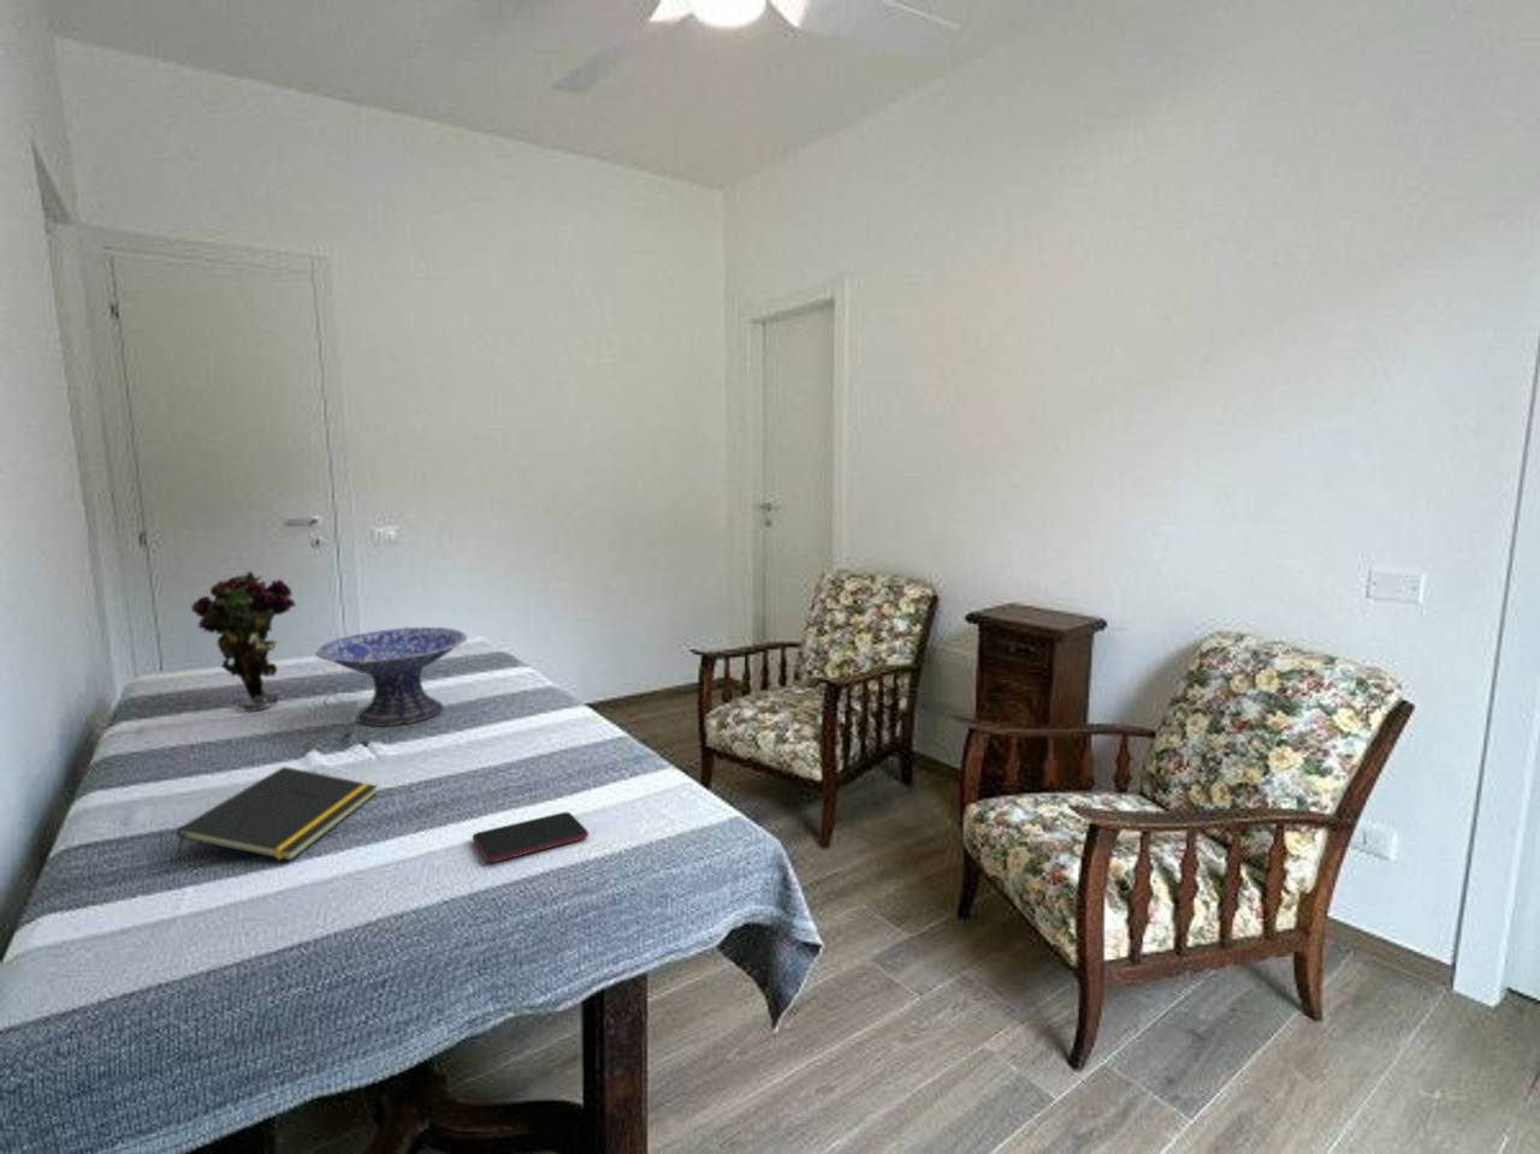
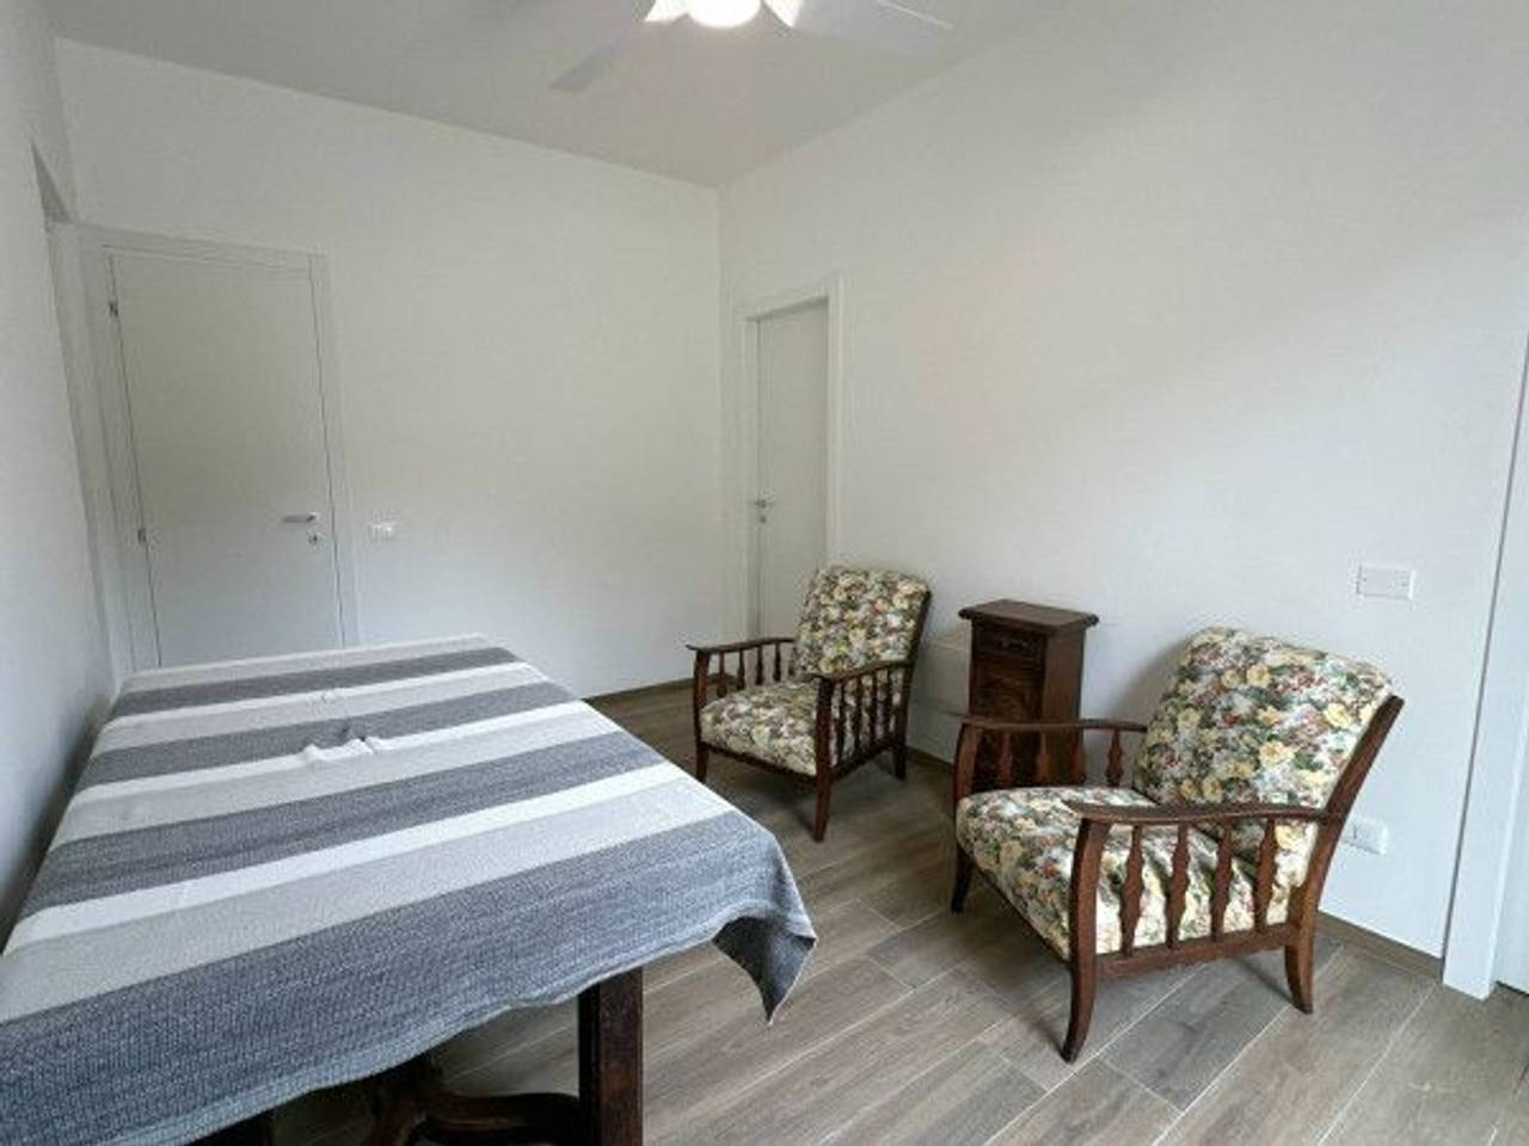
- notepad (286, 809)
- flower (246, 642)
- decorative bowl (397, 676)
- smartphone (531, 835)
